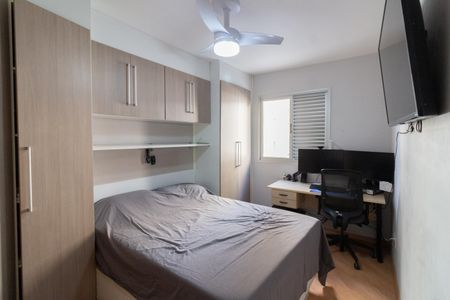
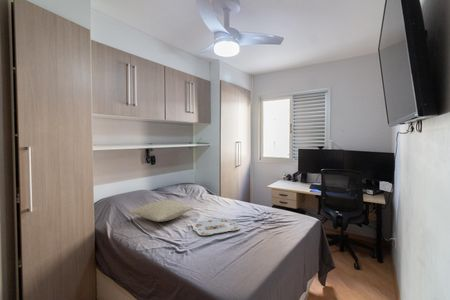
+ serving tray (215, 226)
+ pillow (162, 210)
